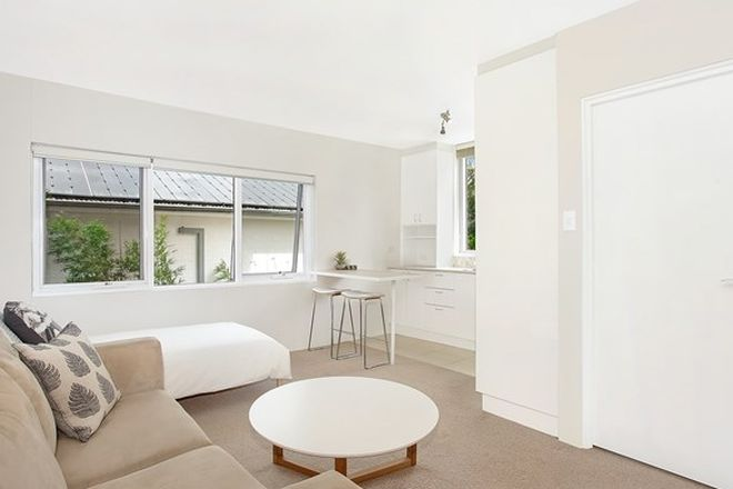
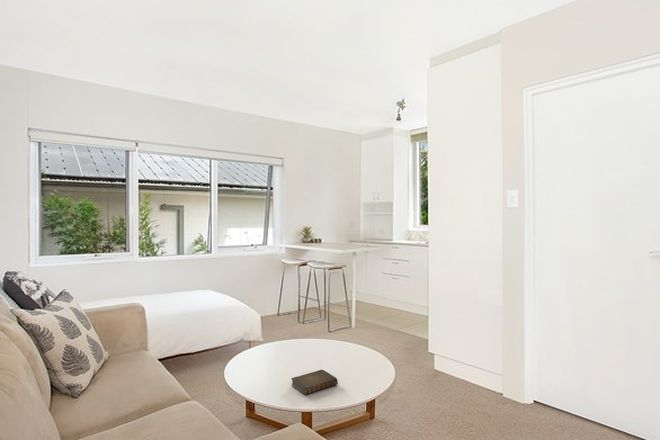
+ book (314, 381)
